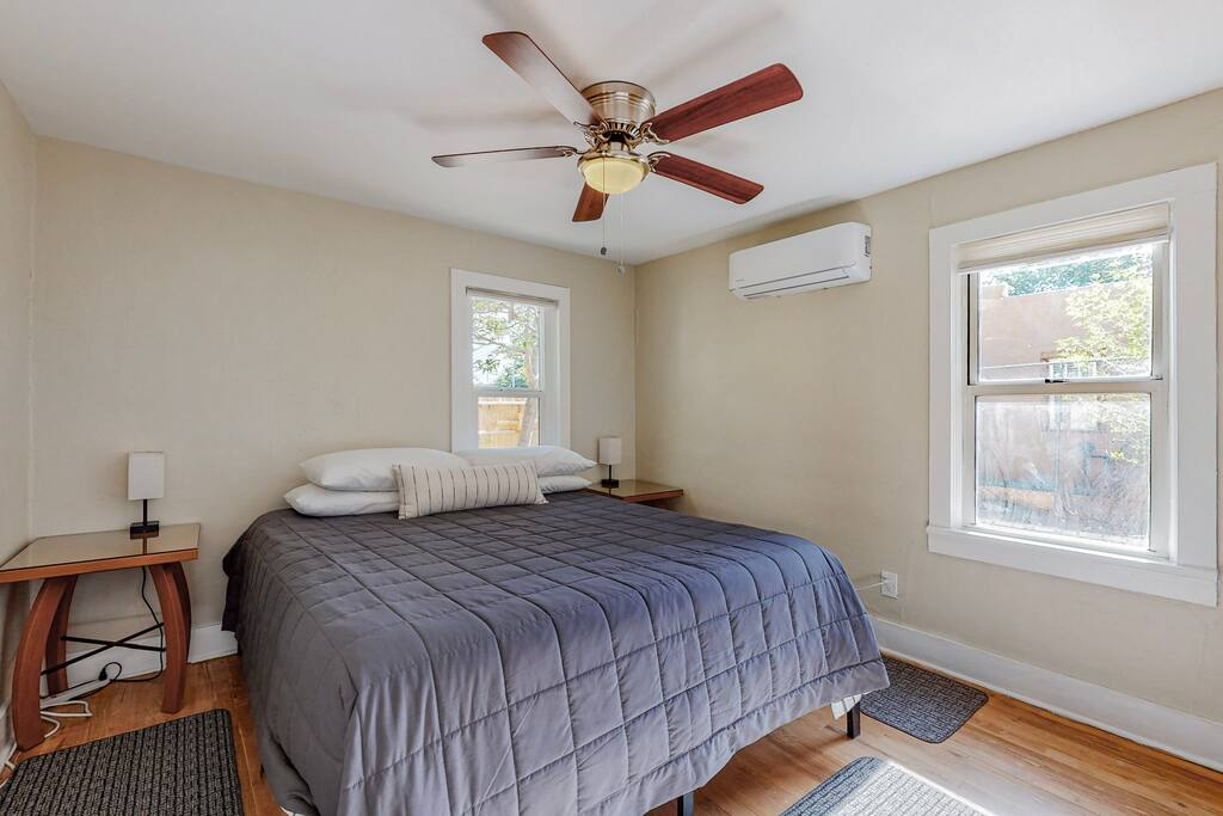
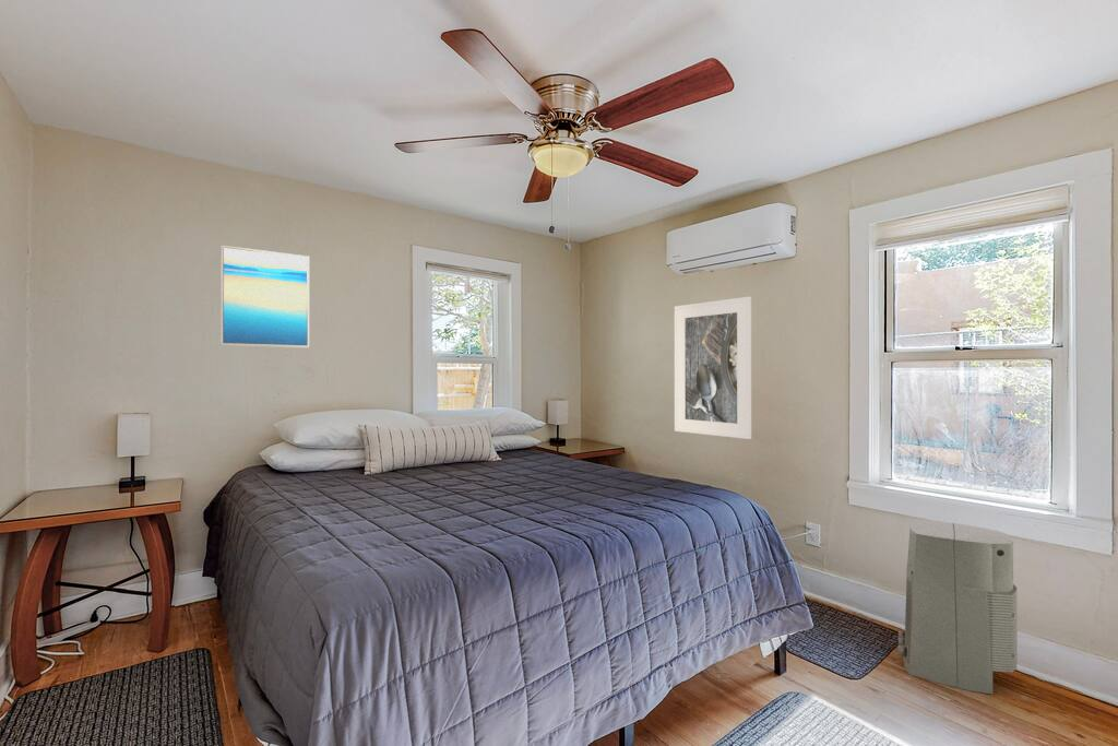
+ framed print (710, 368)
+ wall art (266, 298)
+ air purifier (954, 600)
